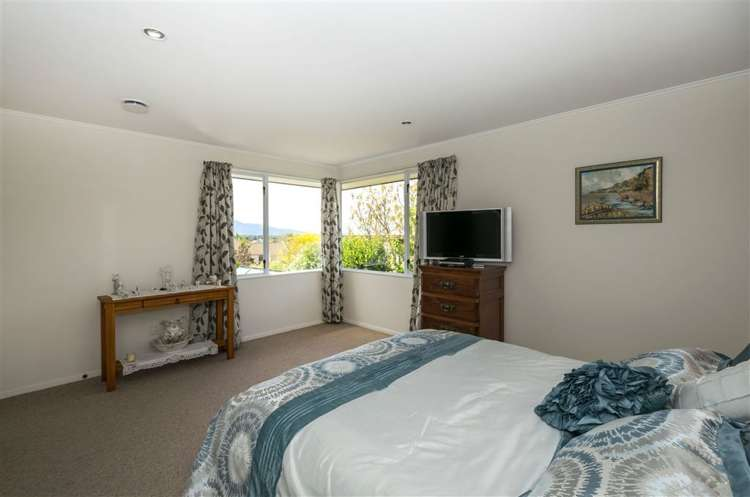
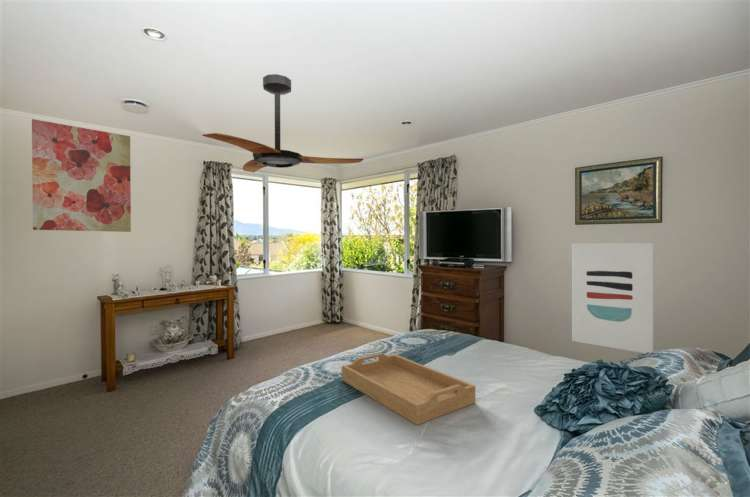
+ wall art (610, 295)
+ serving tray (403, 380)
+ ceiling fan (279, 125)
+ wall art (84, 179)
